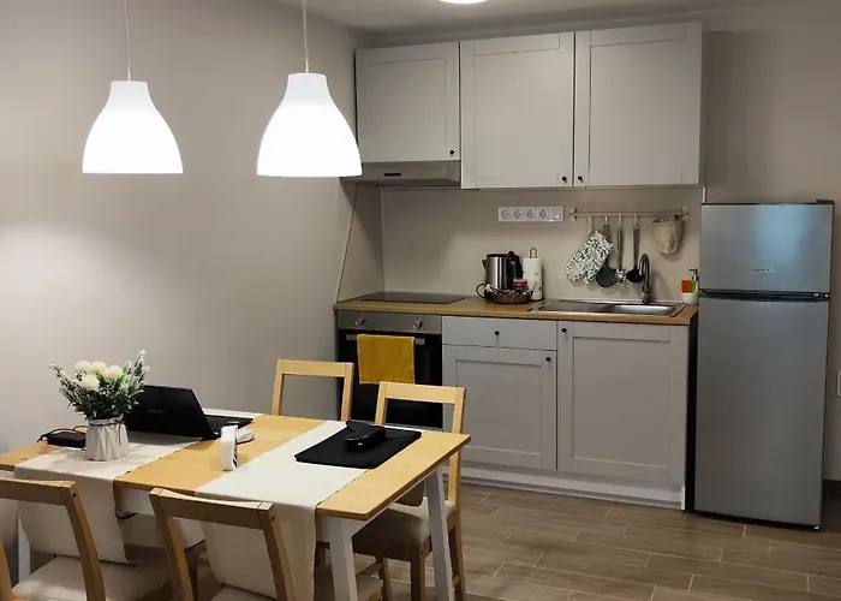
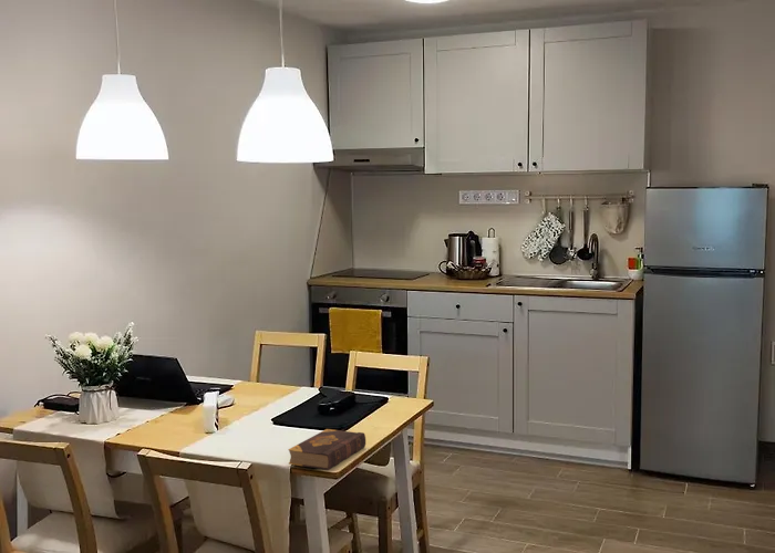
+ book (331, 446)
